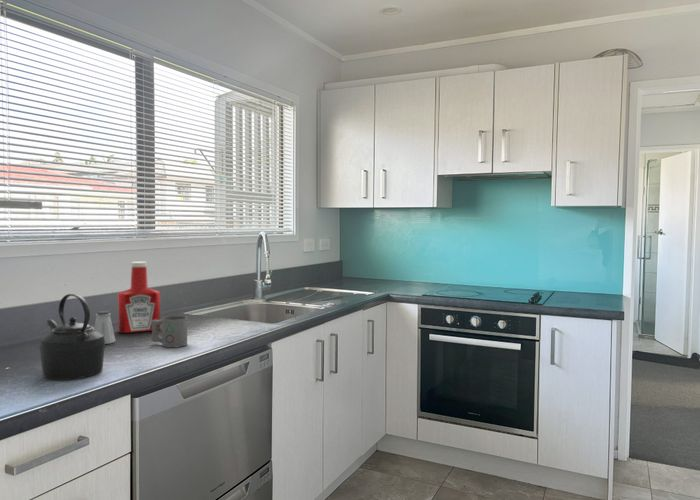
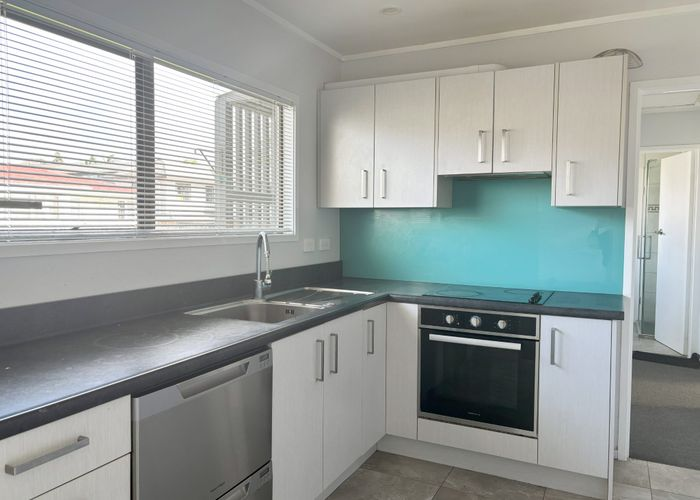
- kettle (67, 331)
- mug (168, 331)
- saltshaker (103, 326)
- soap bottle (139, 296)
